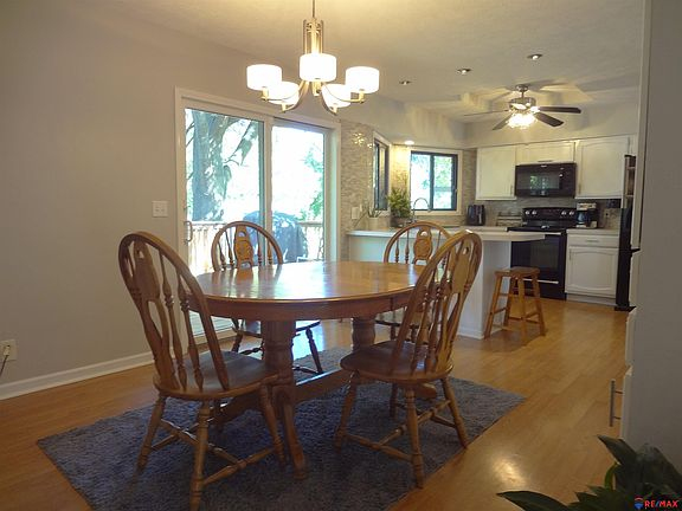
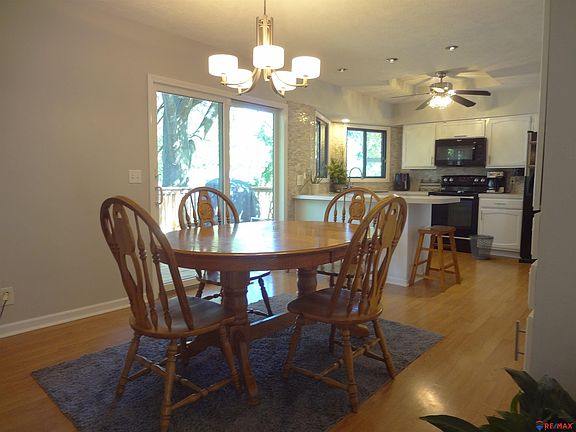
+ wastebasket (480, 247)
